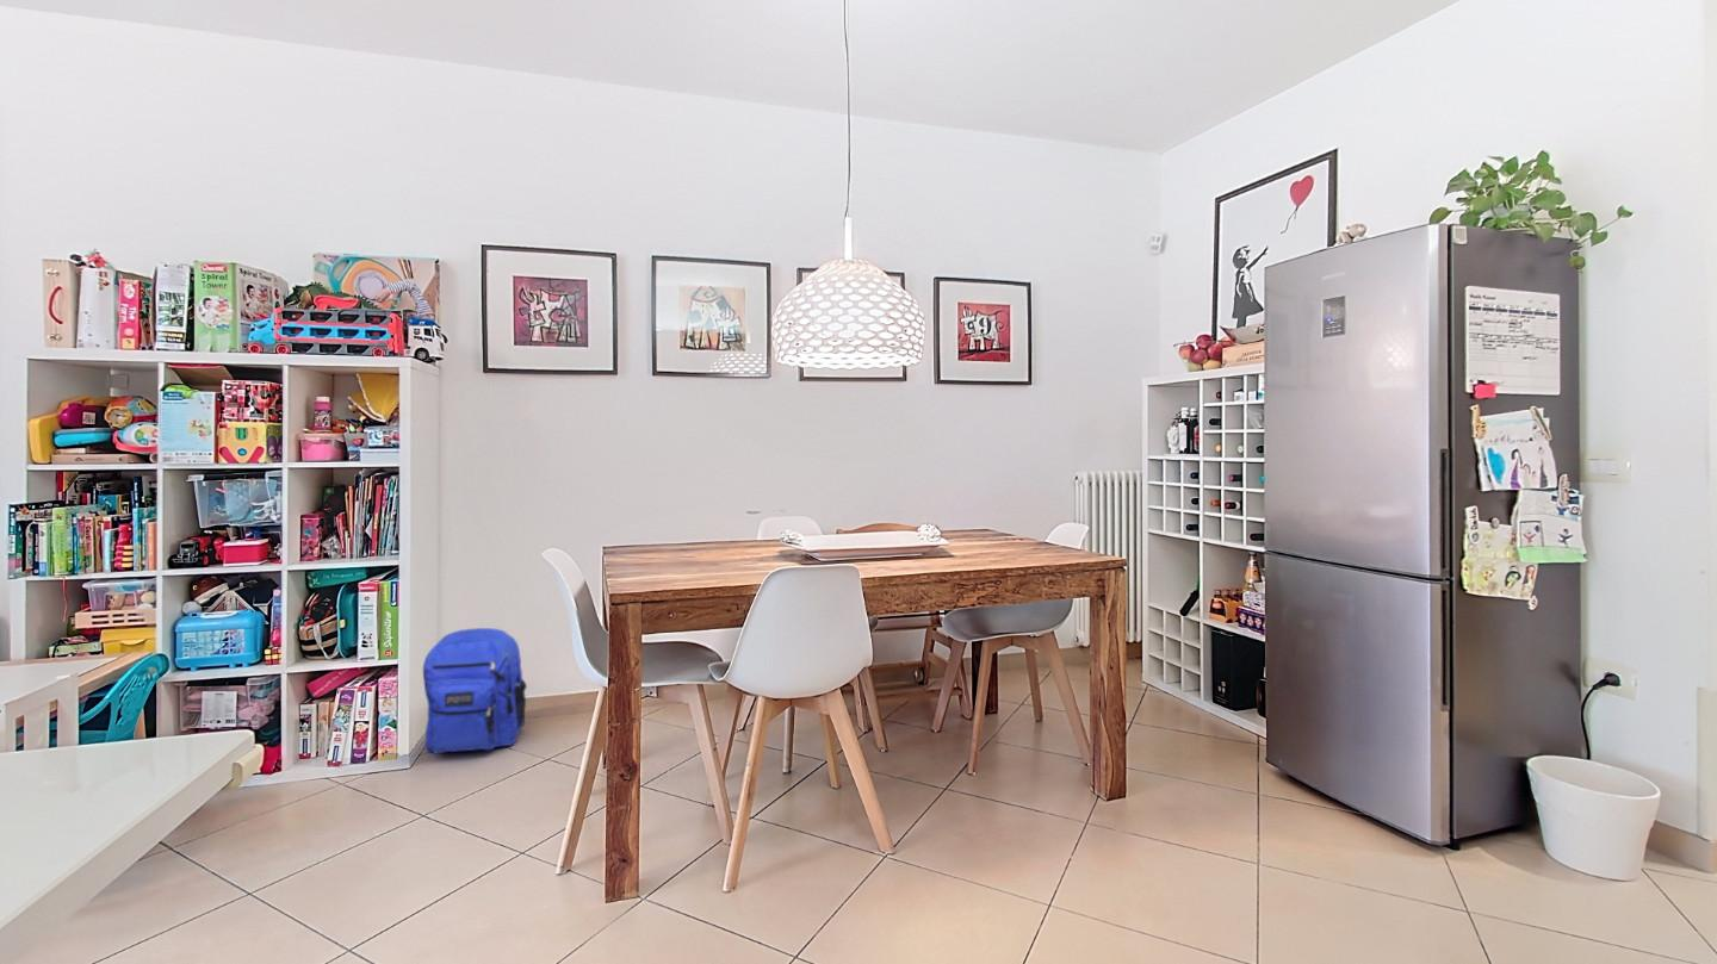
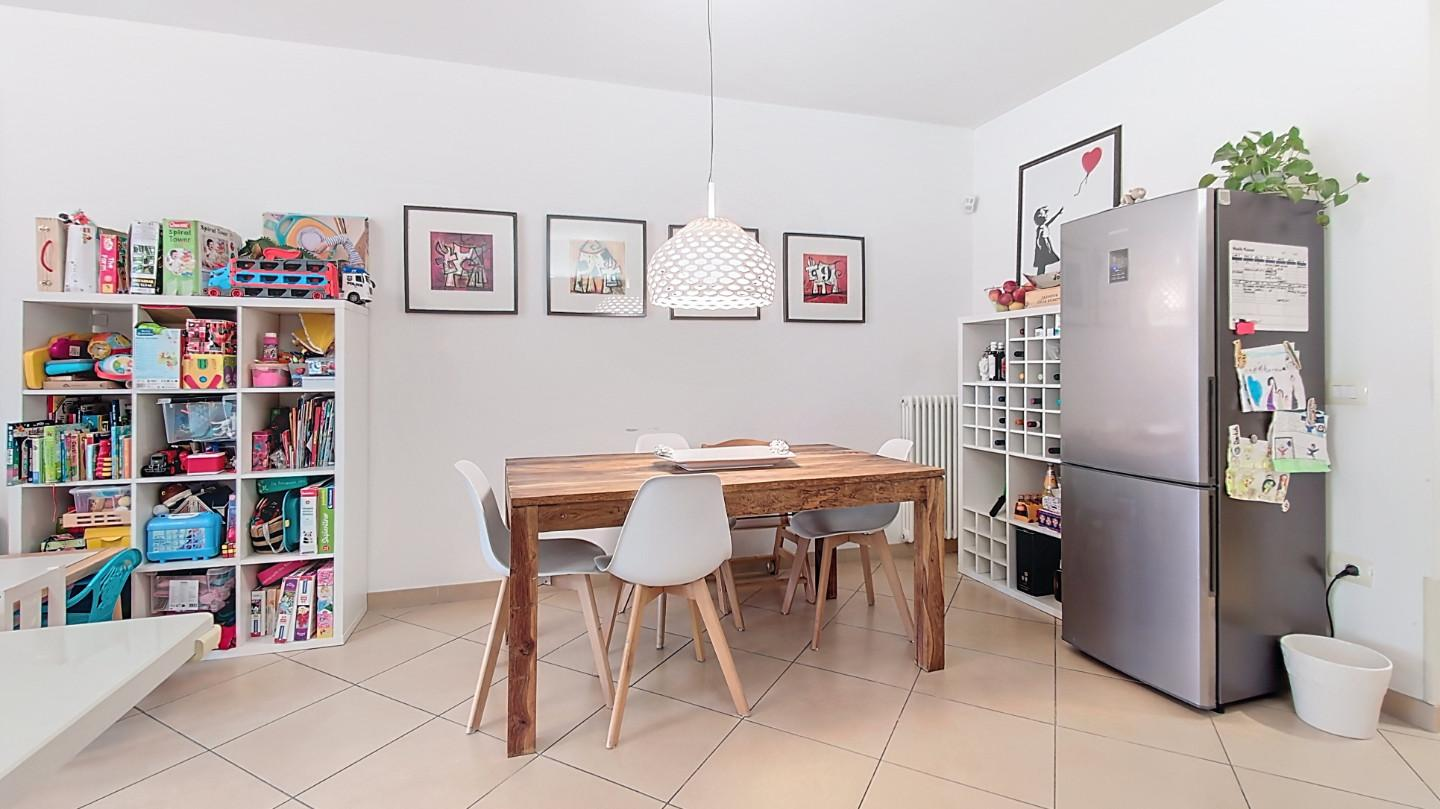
- backpack (476, 688)
